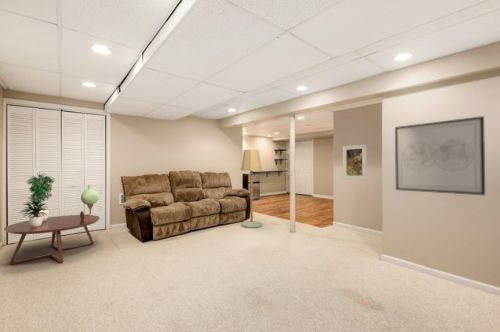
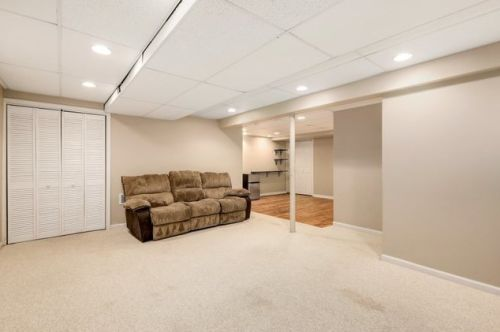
- wall lamp (90, 201)
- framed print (354, 162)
- potted plant (37, 197)
- floor lamp (251, 187)
- wall art (435, 157)
- coffee table (56, 237)
